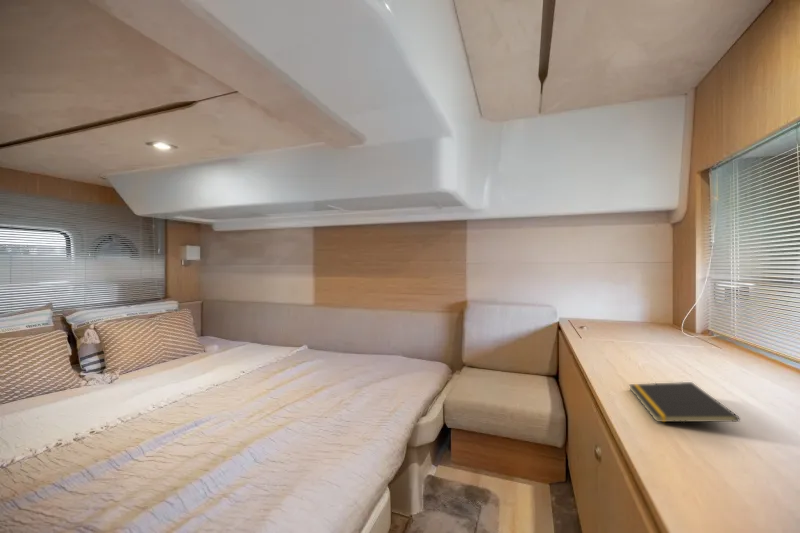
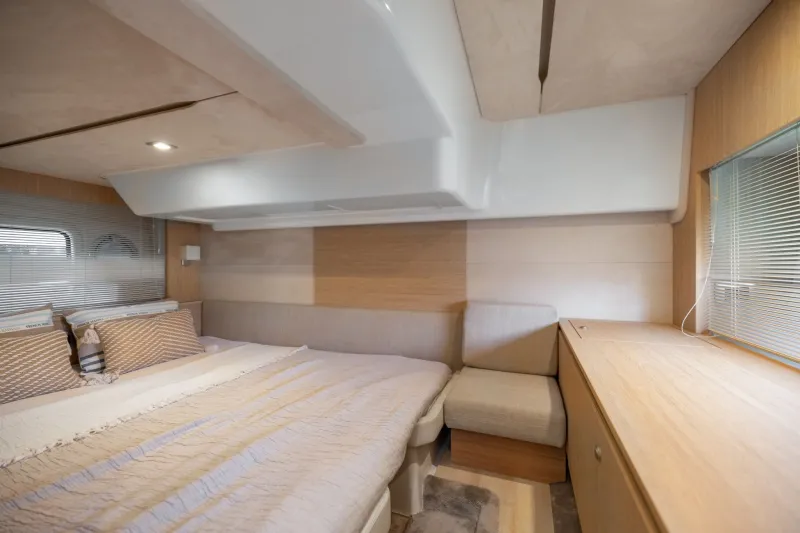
- notepad (675, 400)
